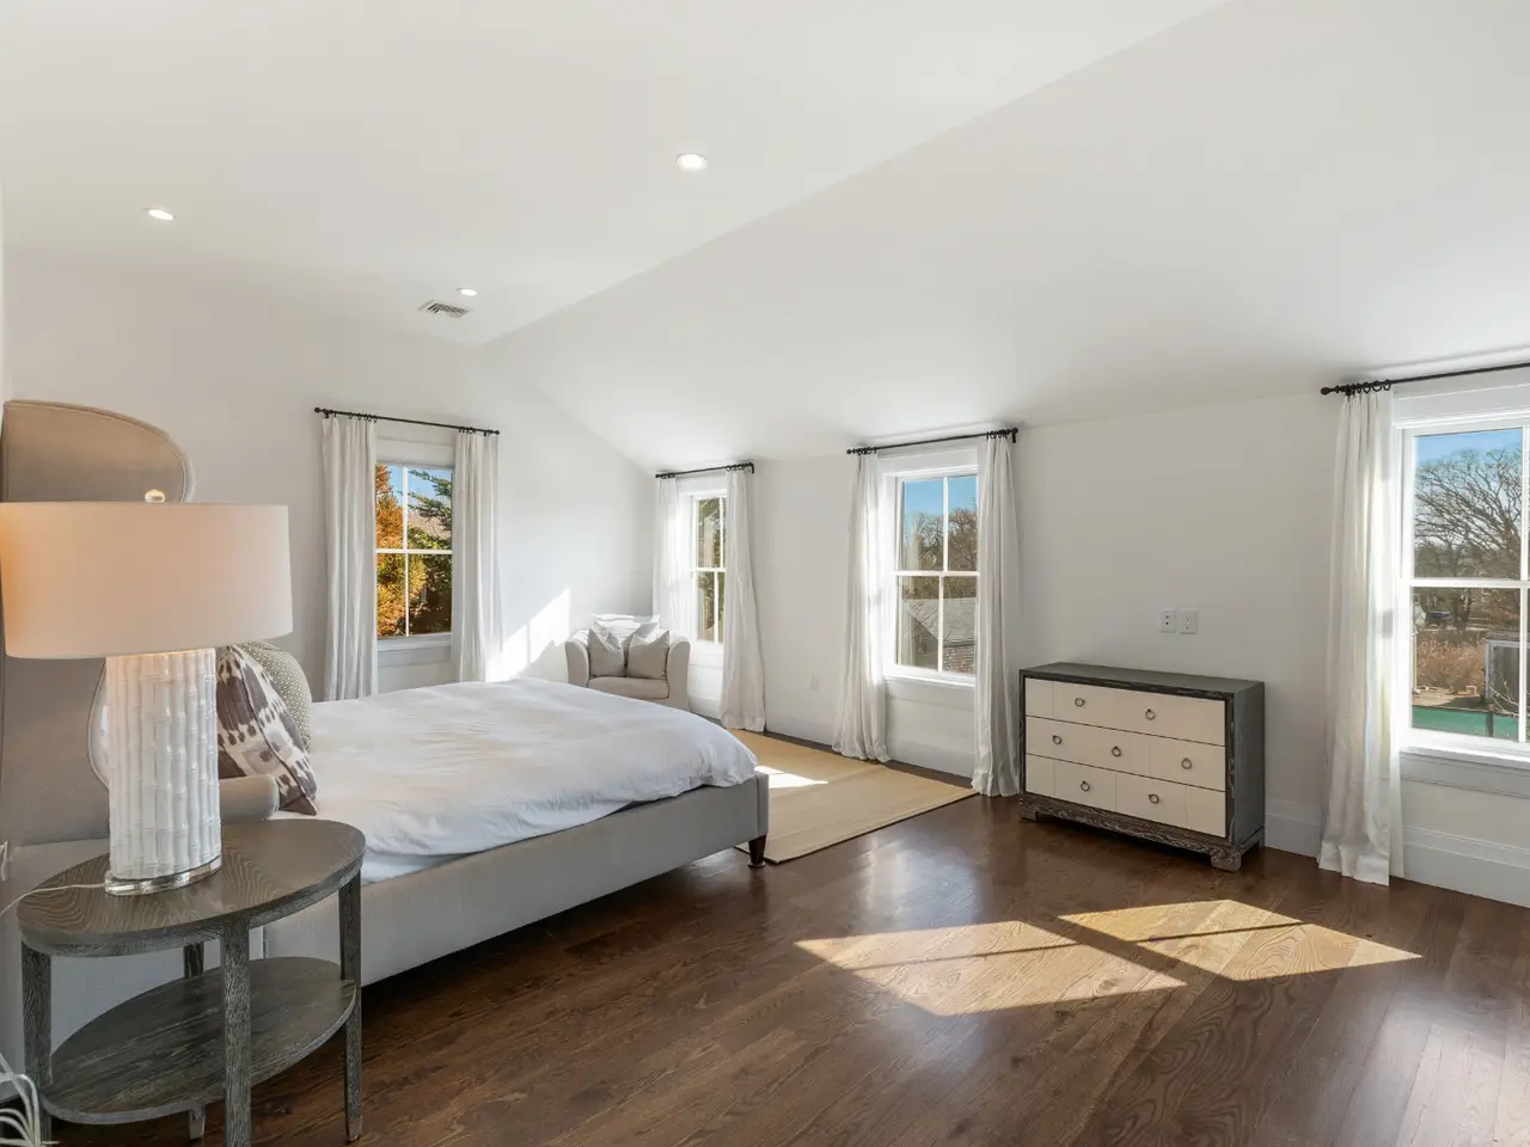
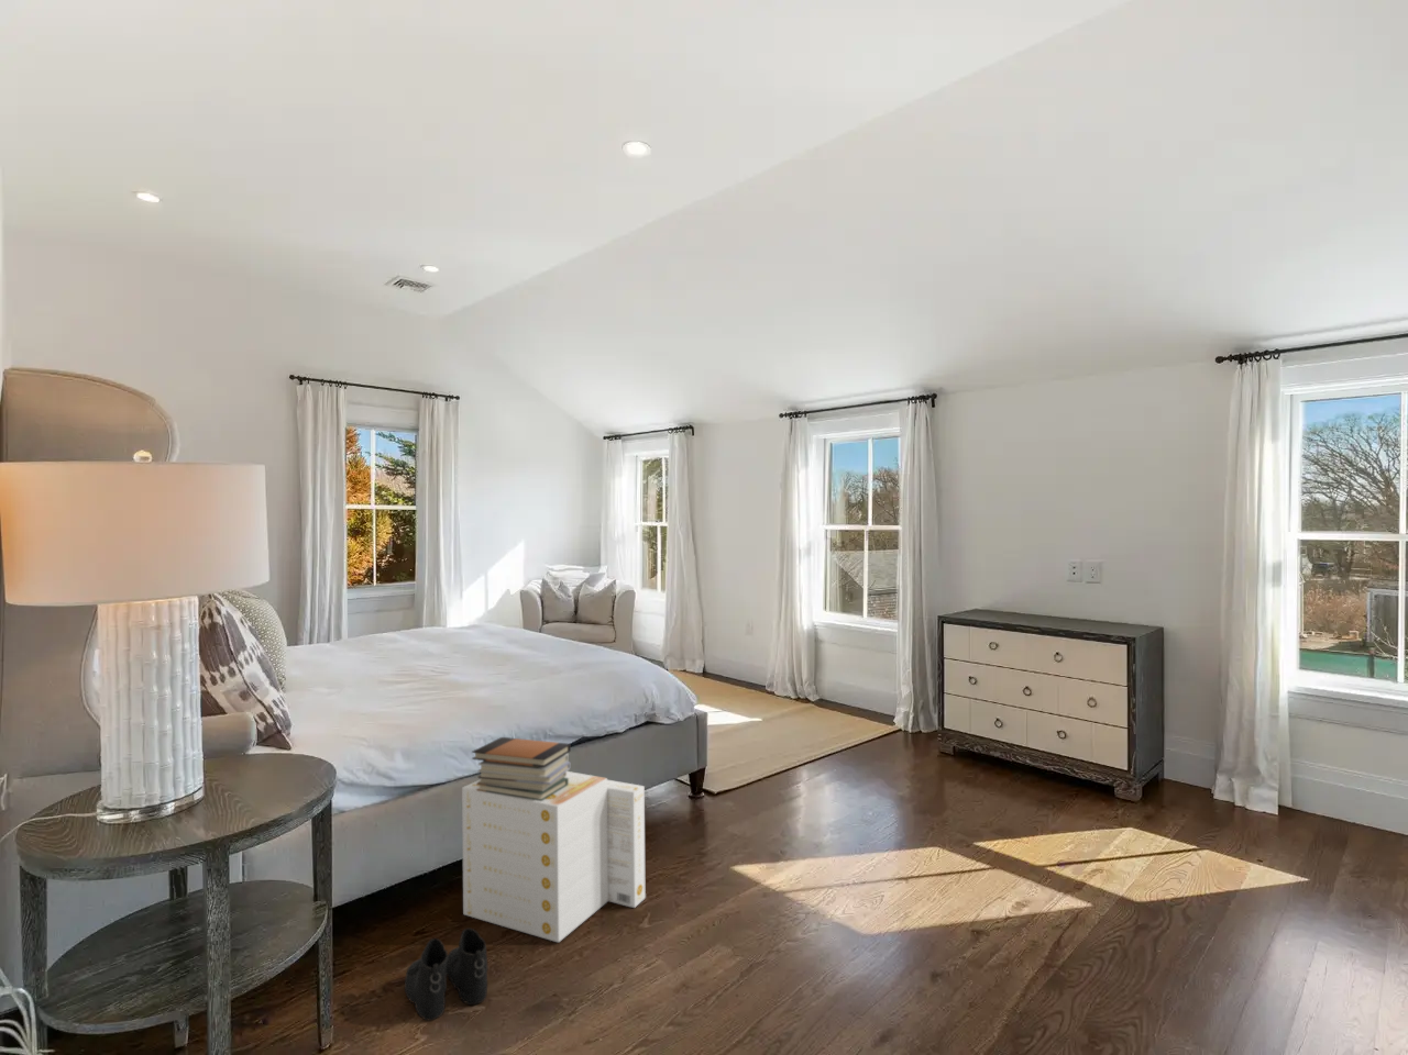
+ book stack (522, 767)
+ boots (447, 960)
+ product box (554, 844)
